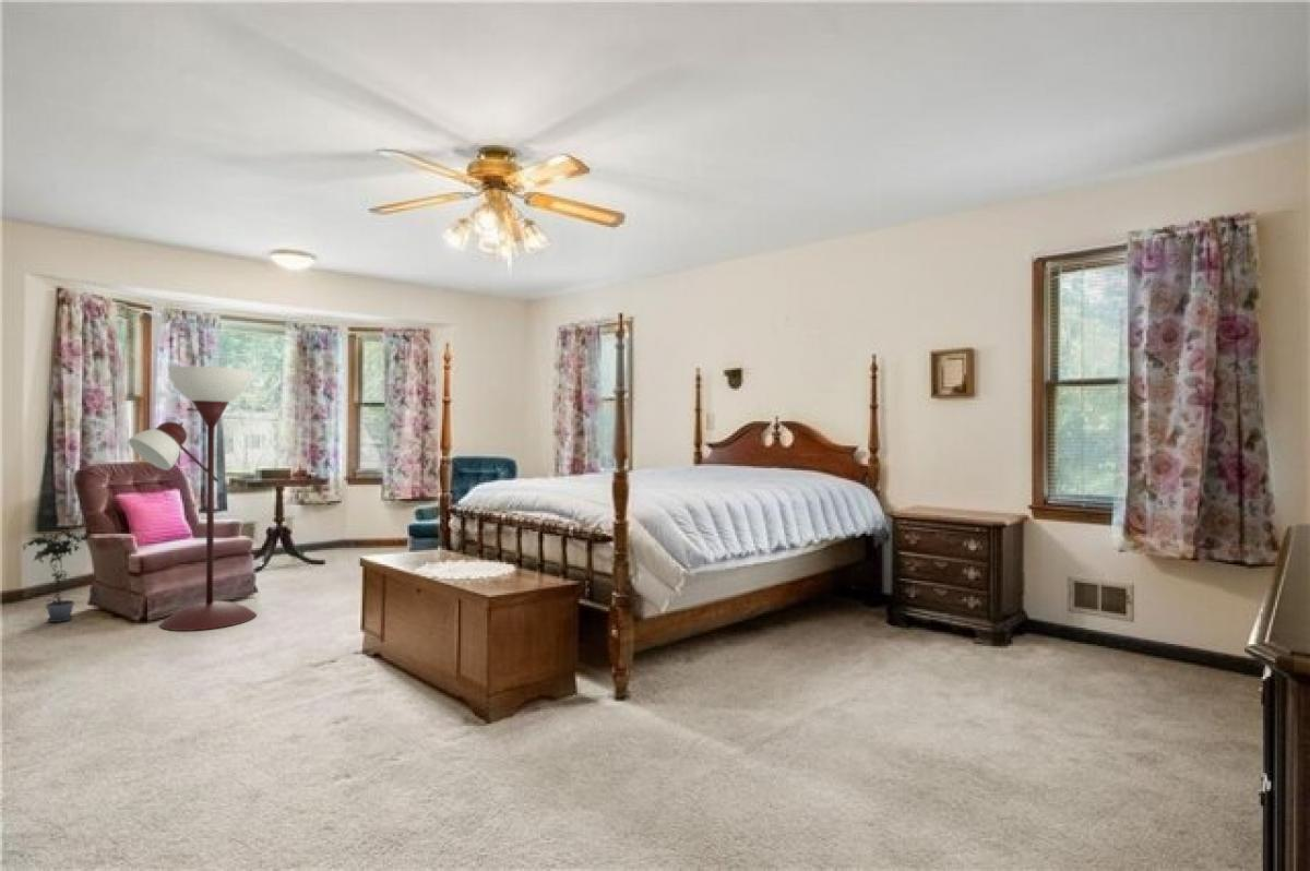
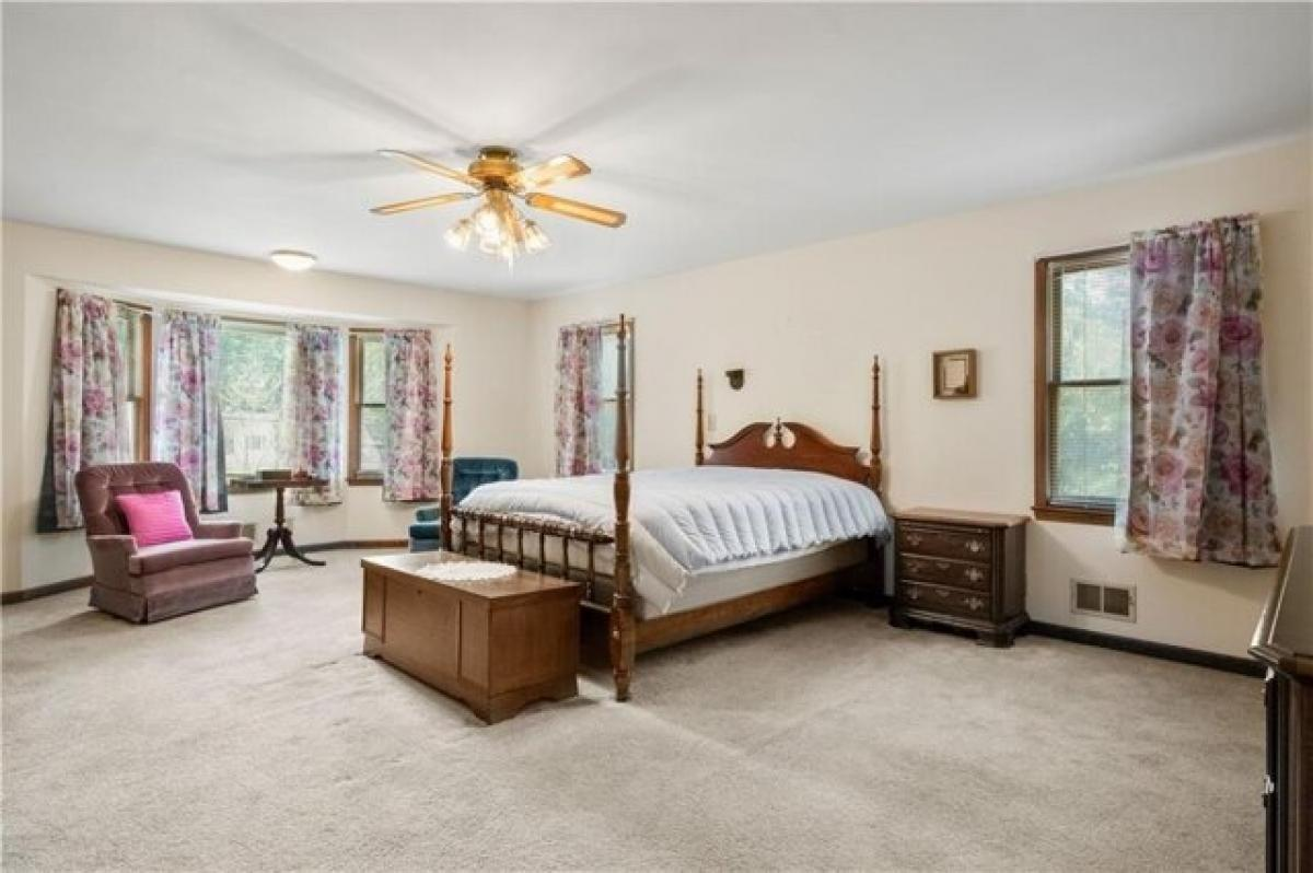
- potted plant (58, 572)
- floor lamp (206, 496)
